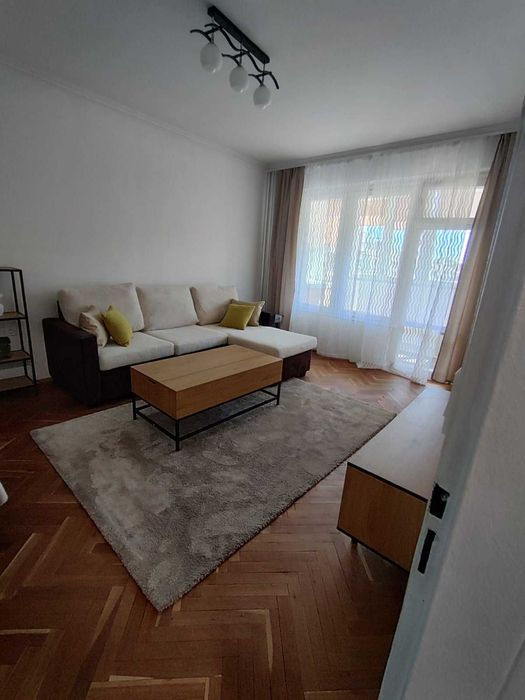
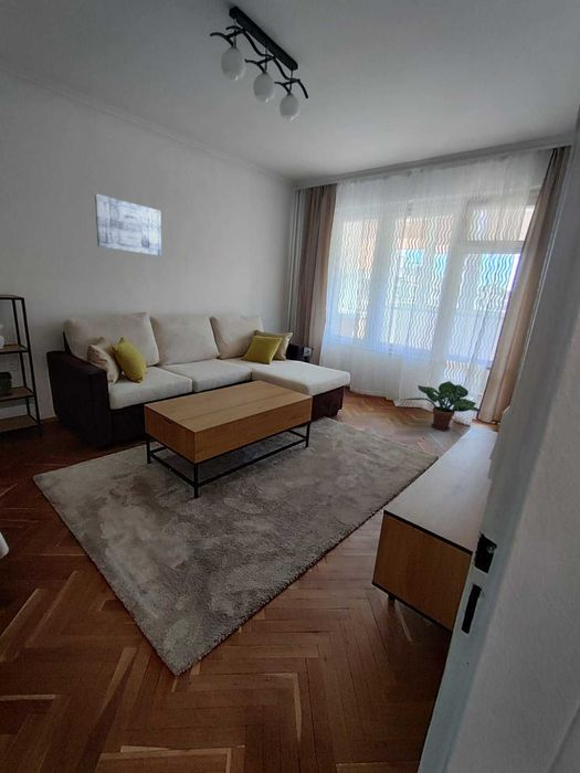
+ potted plant (446, 402)
+ wall art (130, 227)
